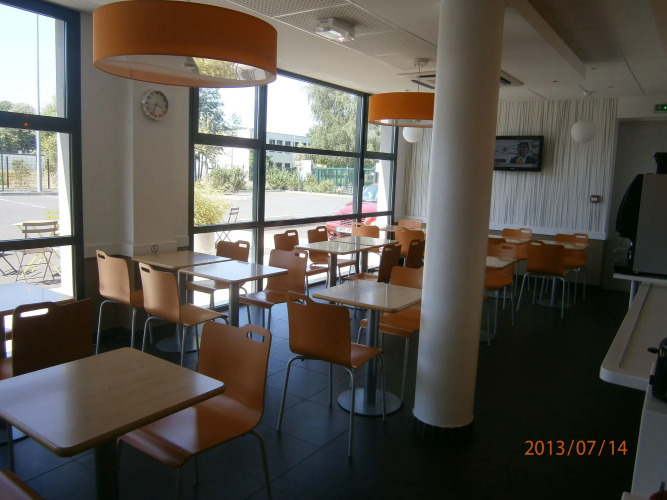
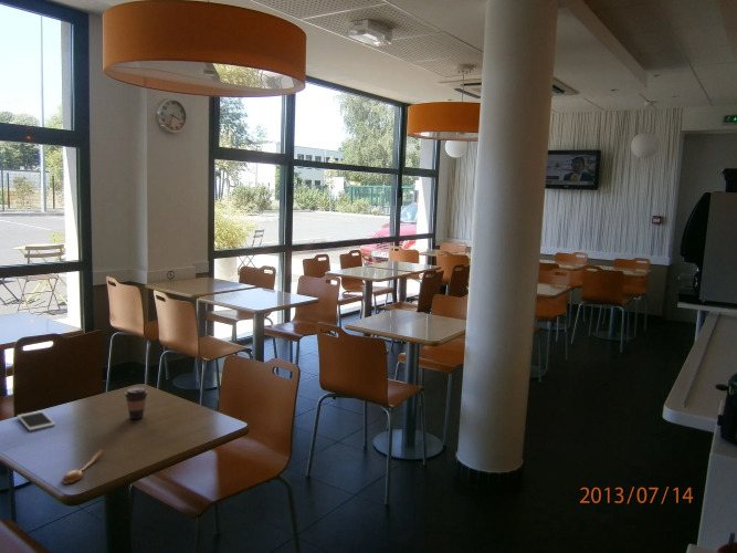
+ coffee cup (136, 403)
+ cell phone (35, 419)
+ spoon (84, 467)
